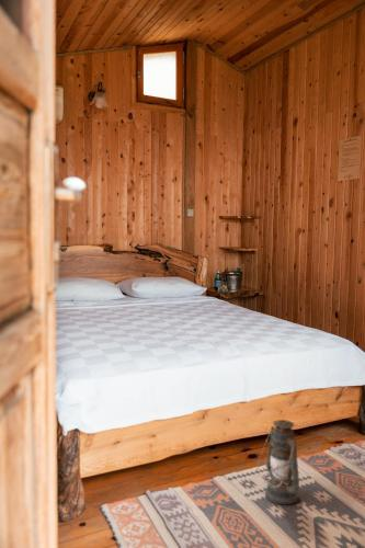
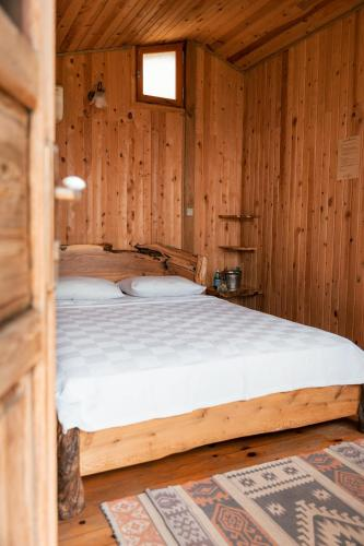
- lantern (281, 458)
